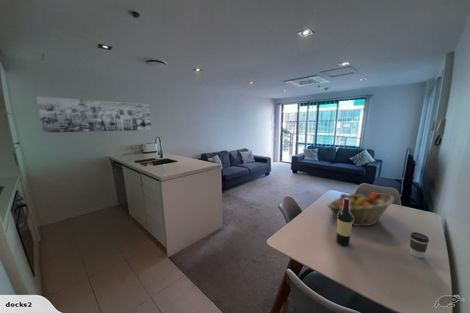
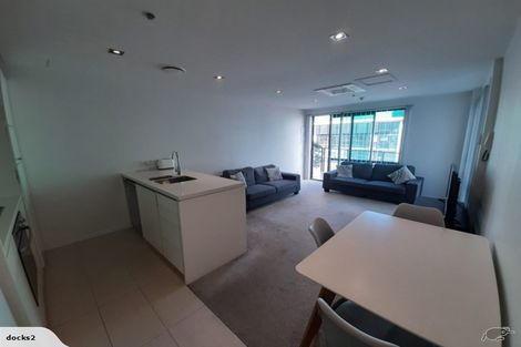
- wall art (103, 116)
- fruit basket (358, 205)
- wine bottle (344, 221)
- coffee cup (418, 245)
